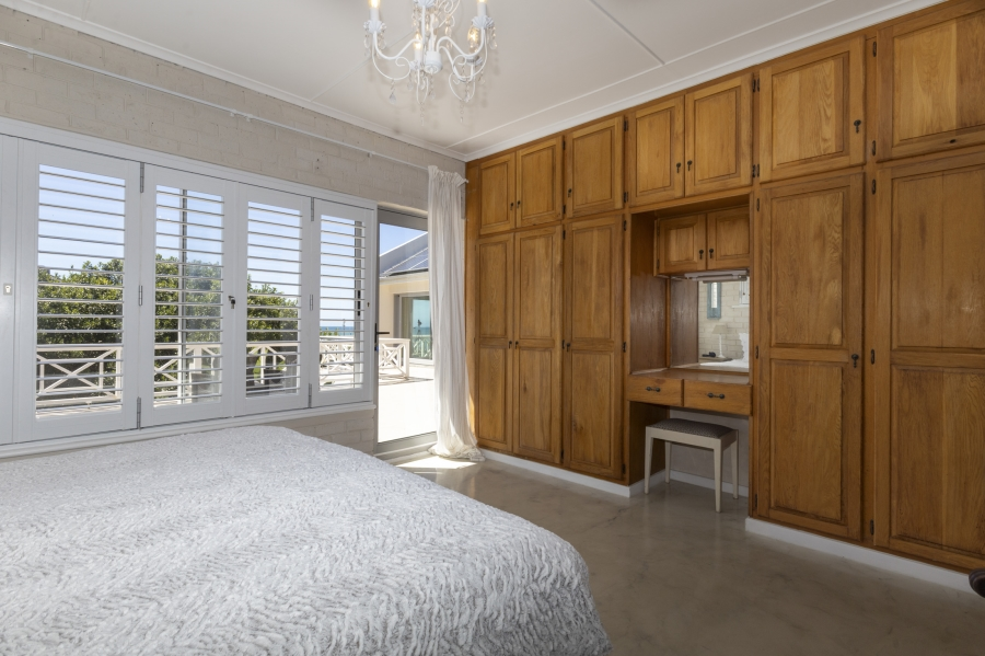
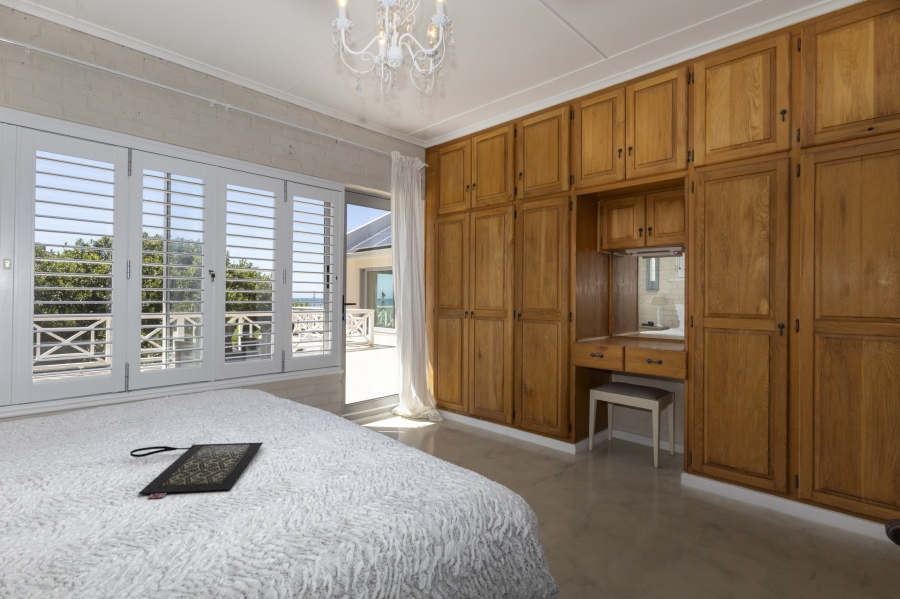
+ clutch bag (208, 461)
